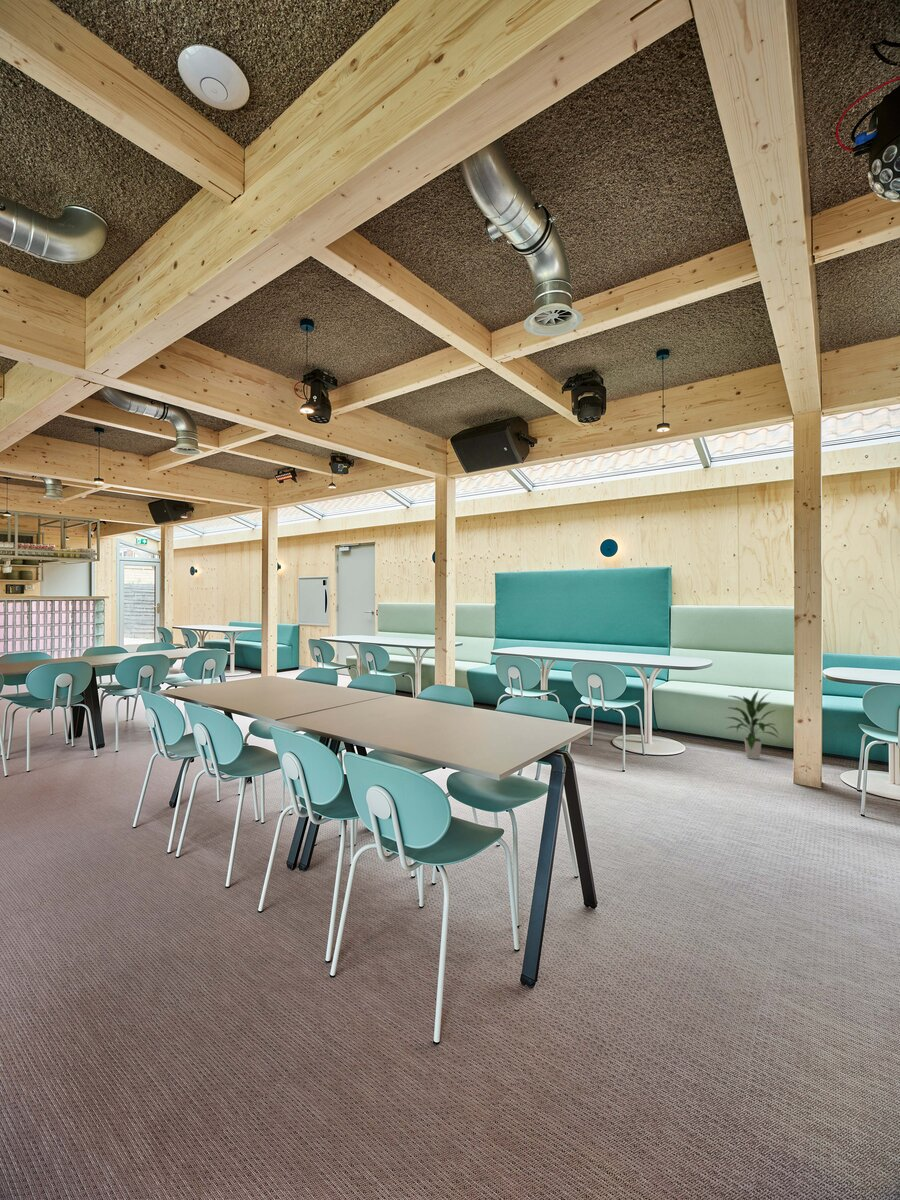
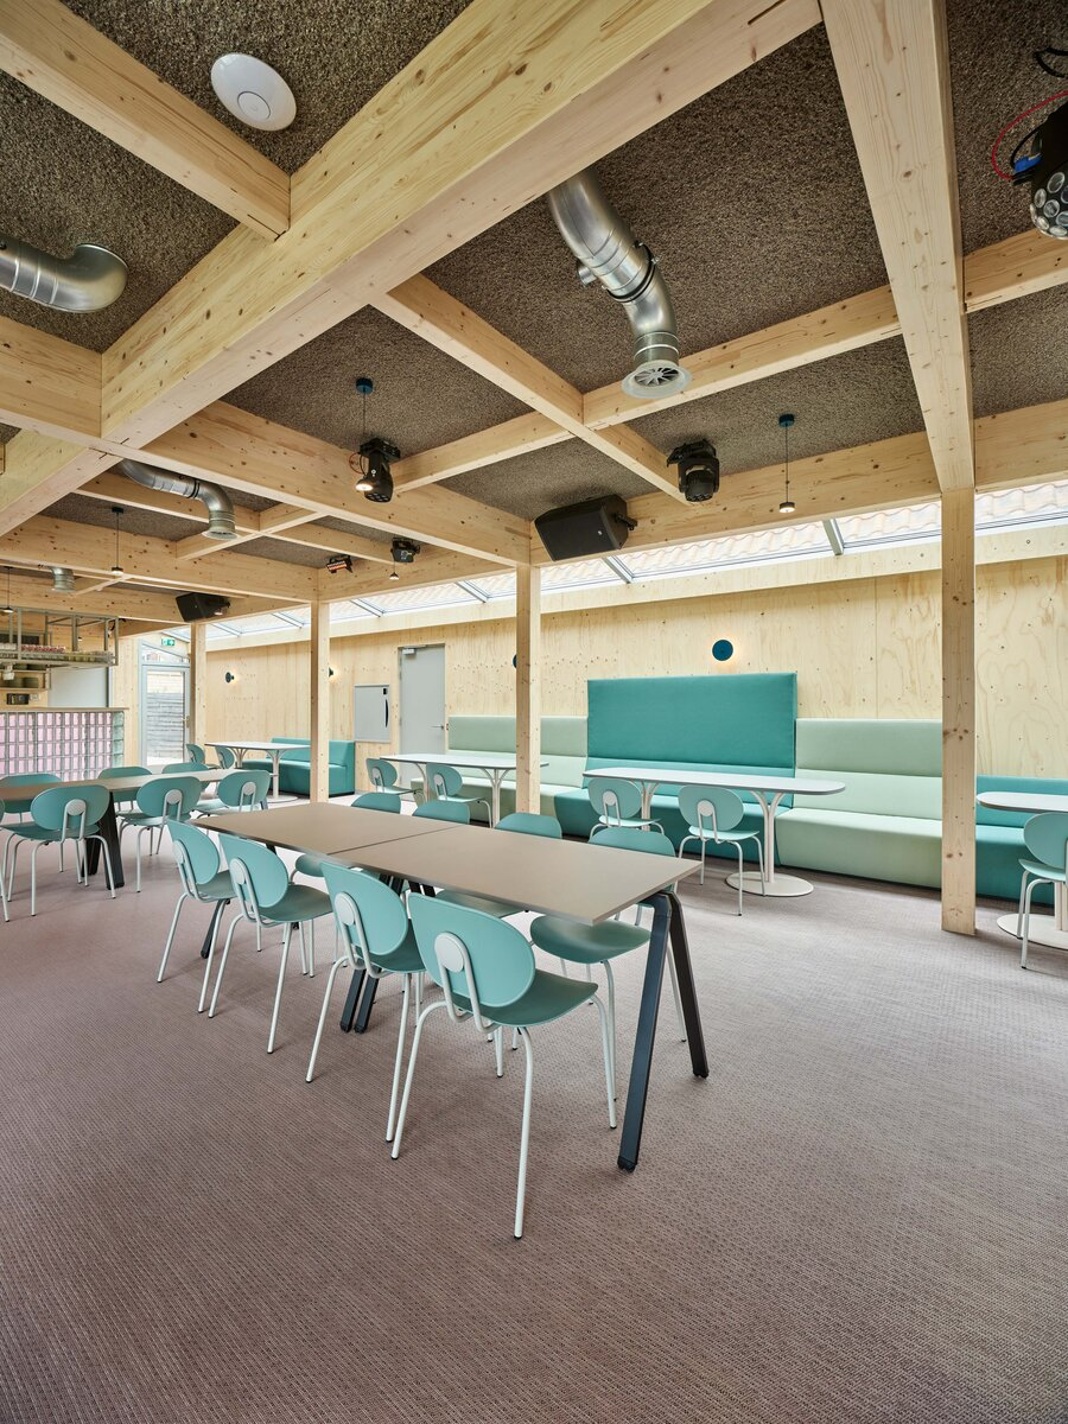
- indoor plant (751, 723)
